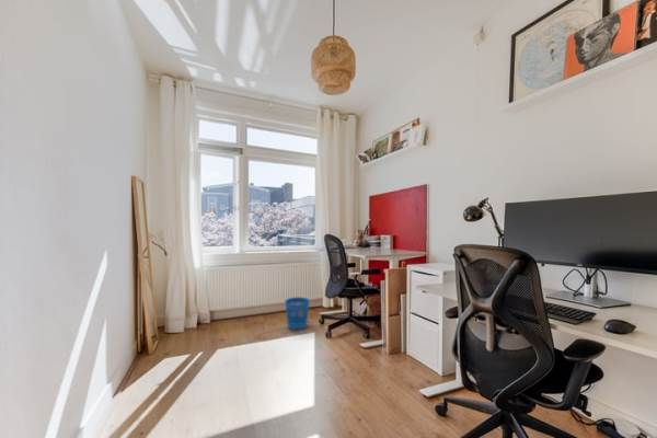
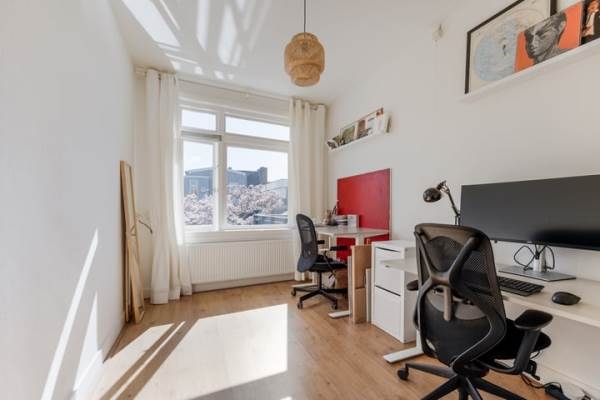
- wastebasket (297, 313)
